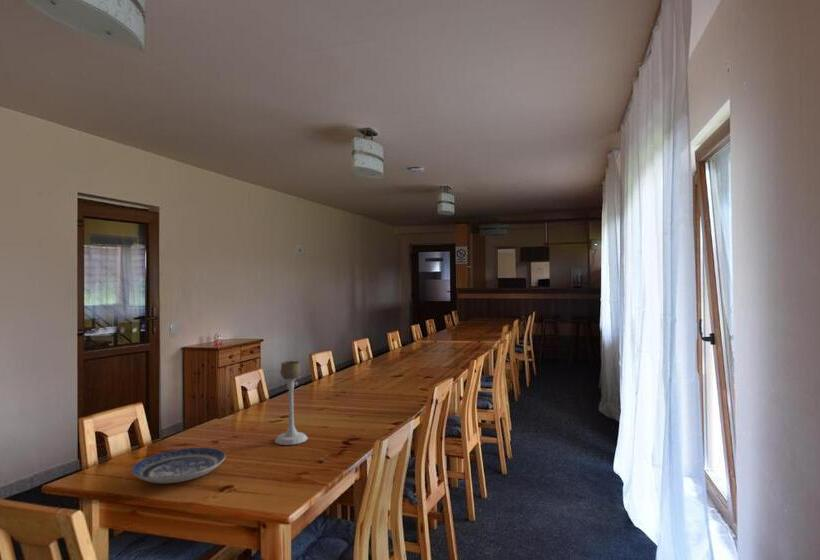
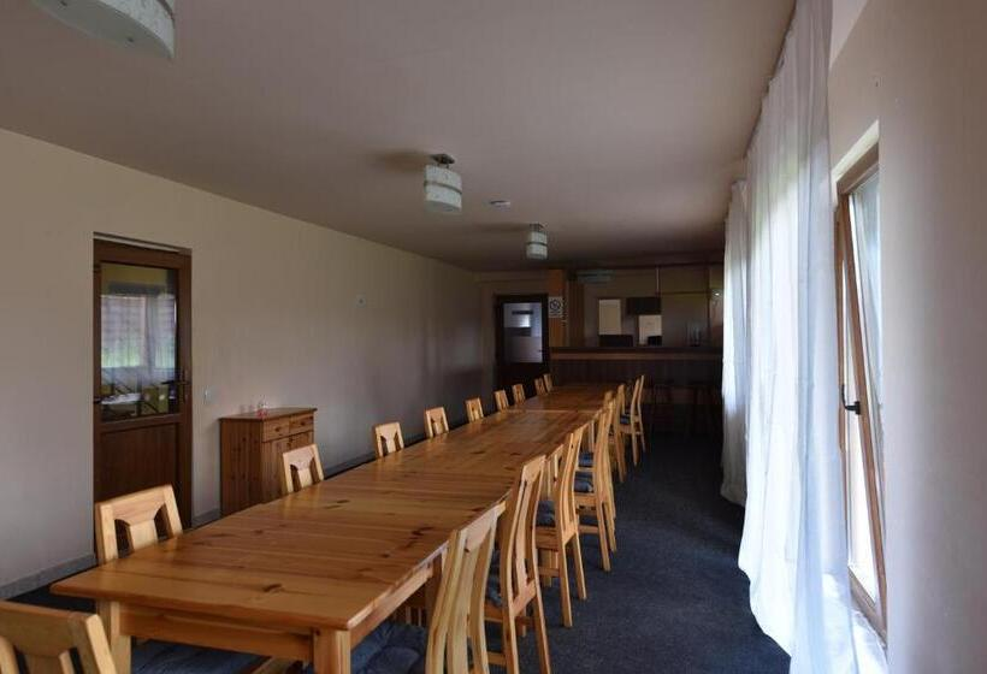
- candle holder (290, 400)
- plate (180, 467)
